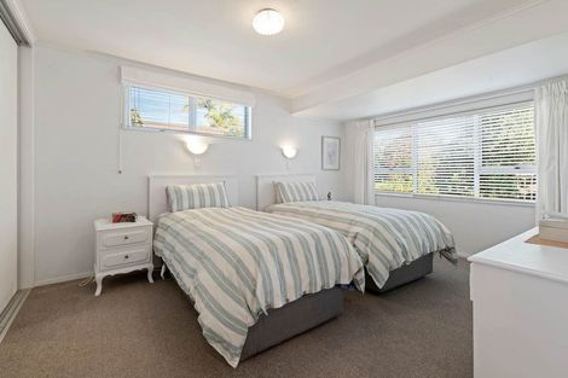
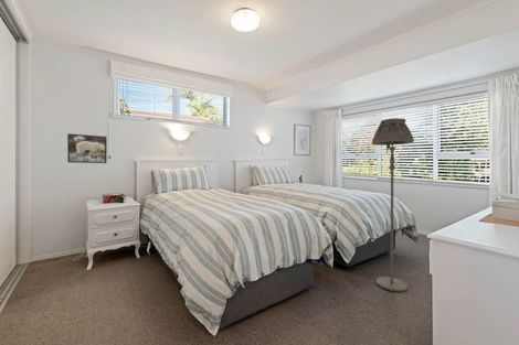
+ floor lamp (391, 202)
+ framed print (87, 149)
